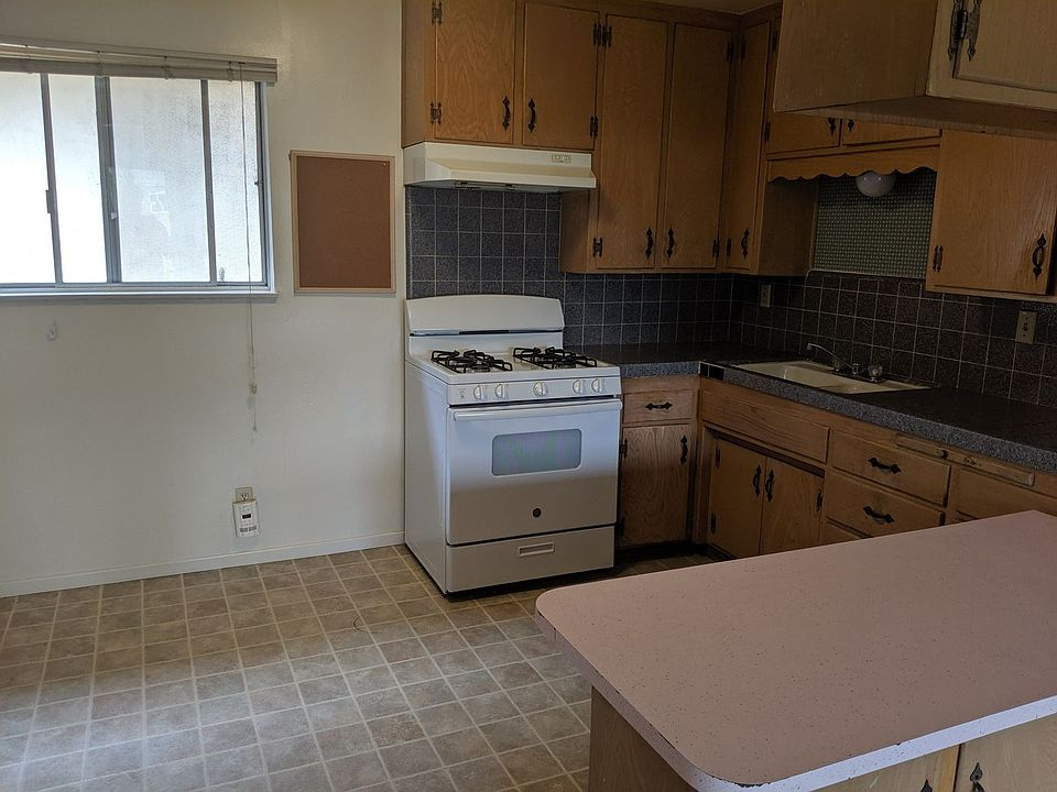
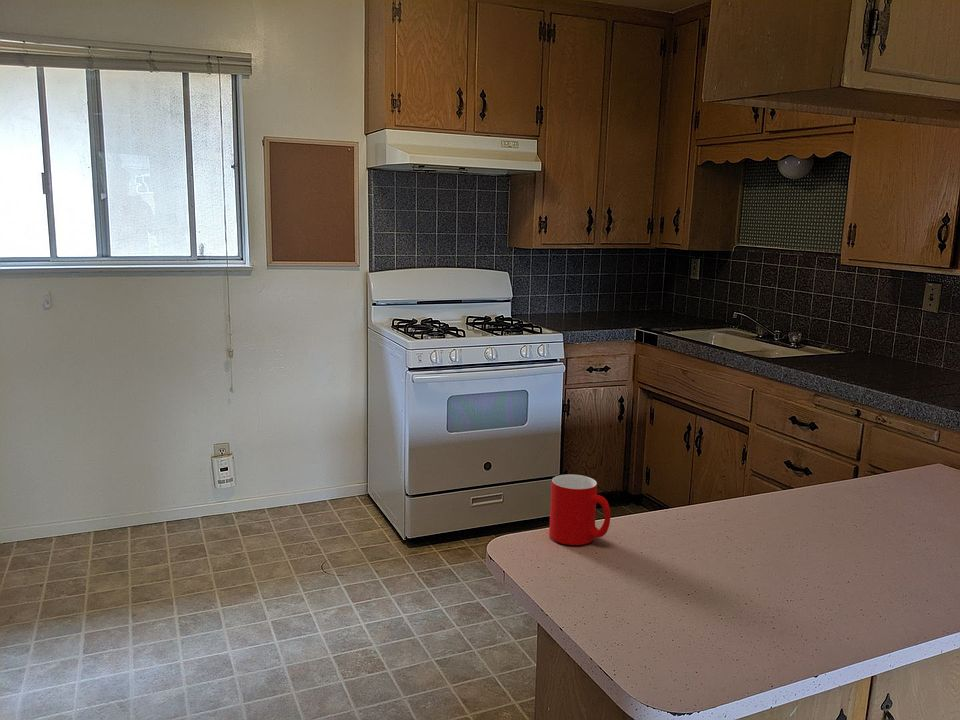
+ cup (581, 511)
